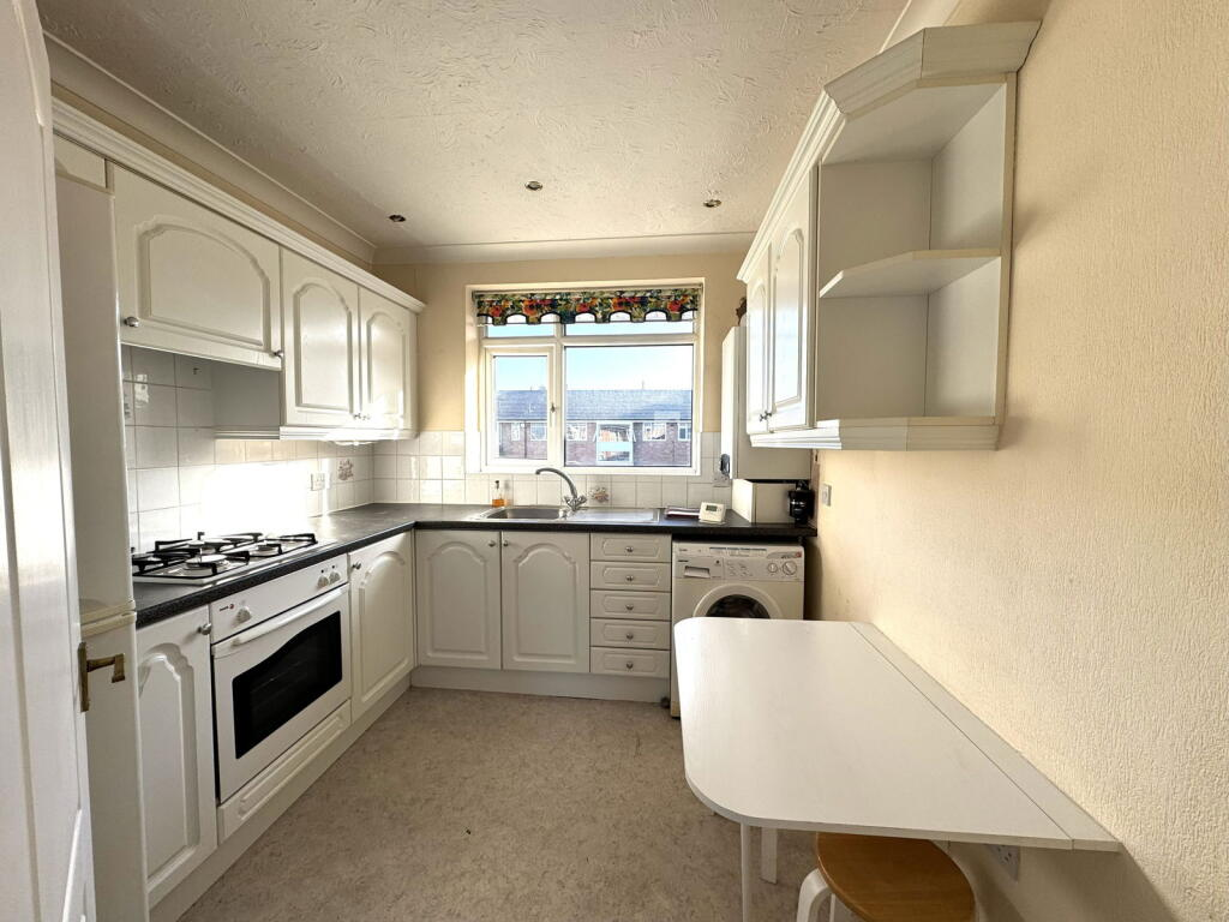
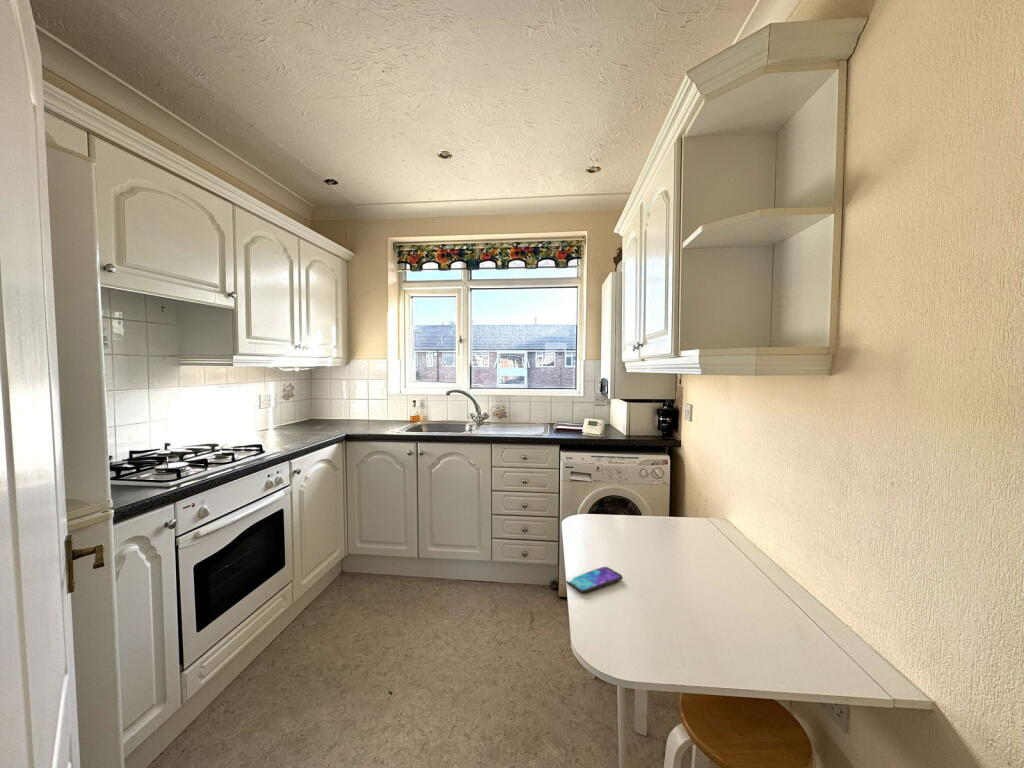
+ smartphone (594, 579)
